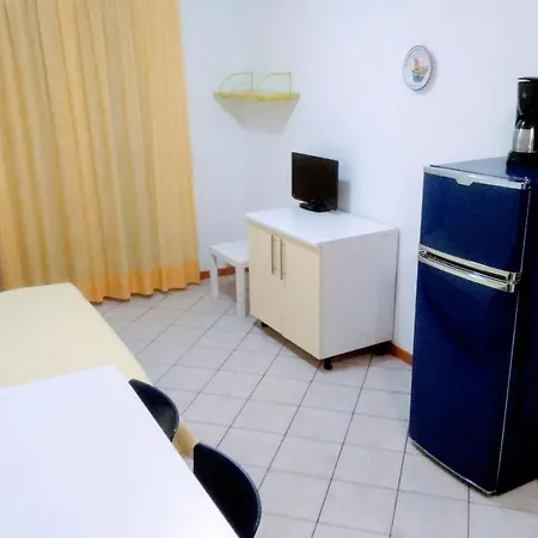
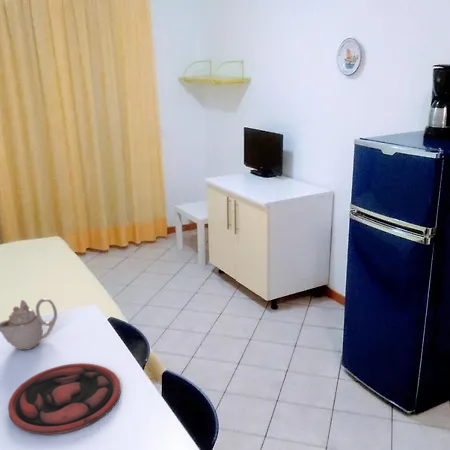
+ teapot (27, 323)
+ plate (65, 394)
